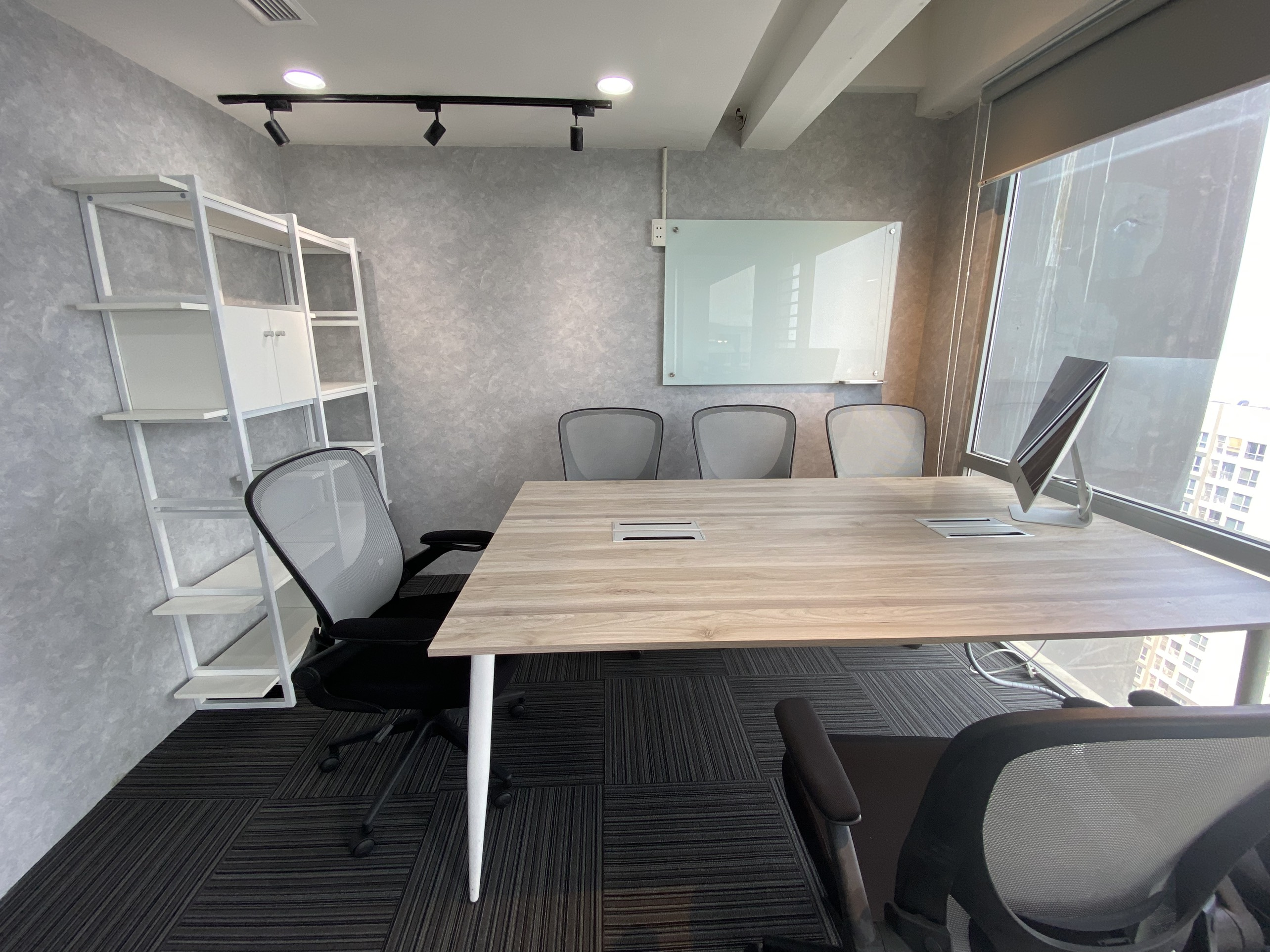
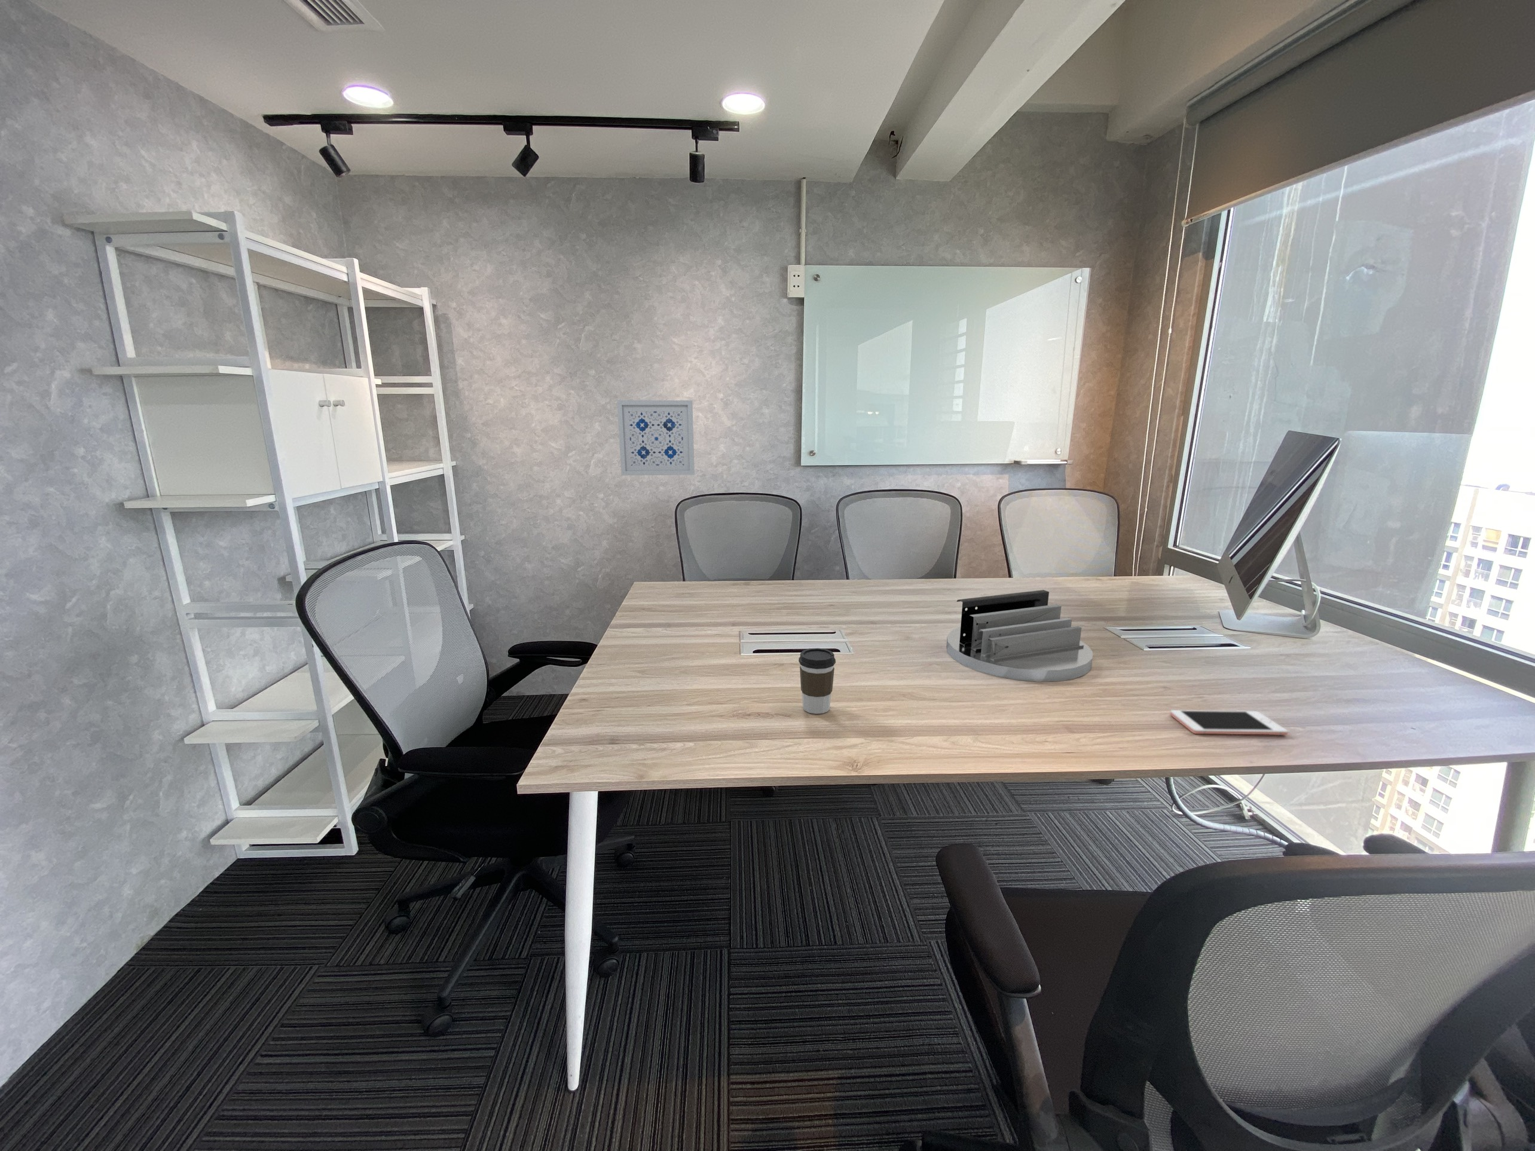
+ wall art (656, 438)
+ coffee cup (817, 681)
+ desk organizer (1019, 629)
+ cell phone (1227, 722)
